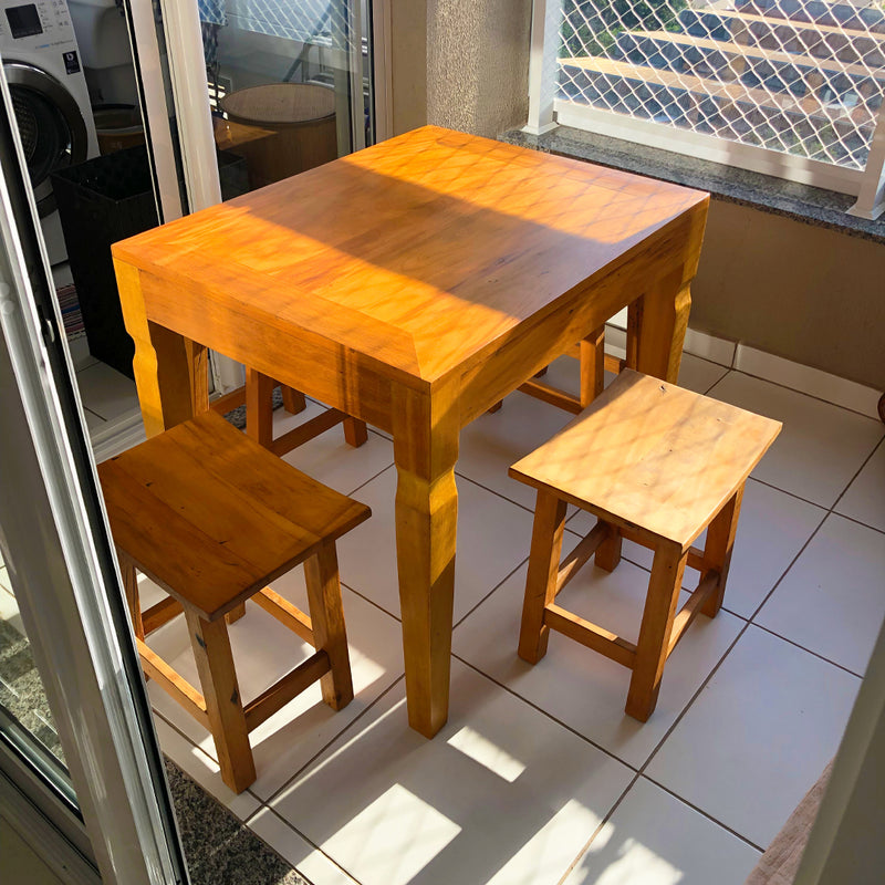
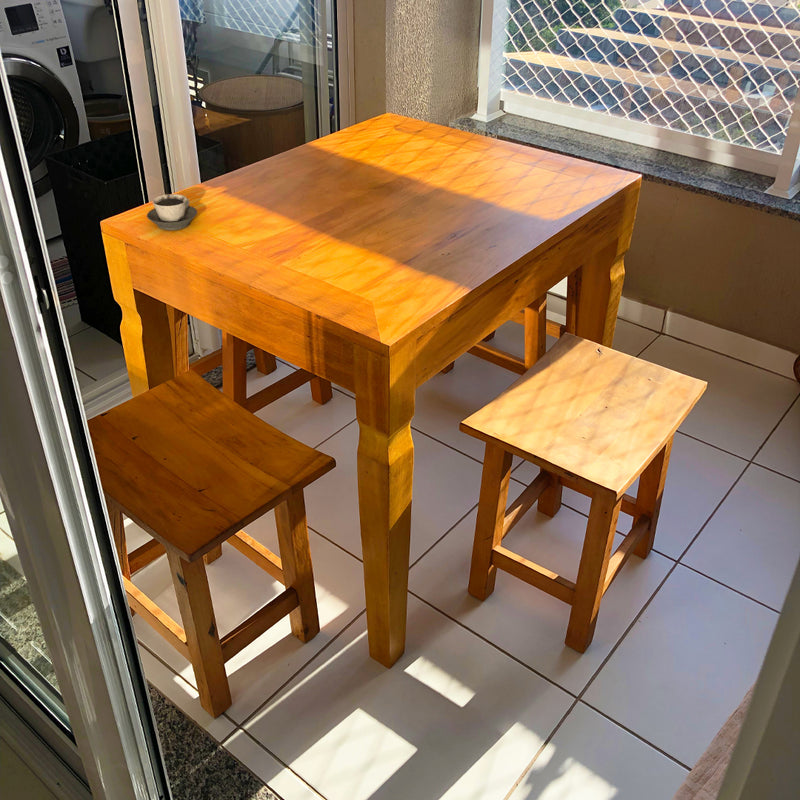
+ cup (171, 212)
